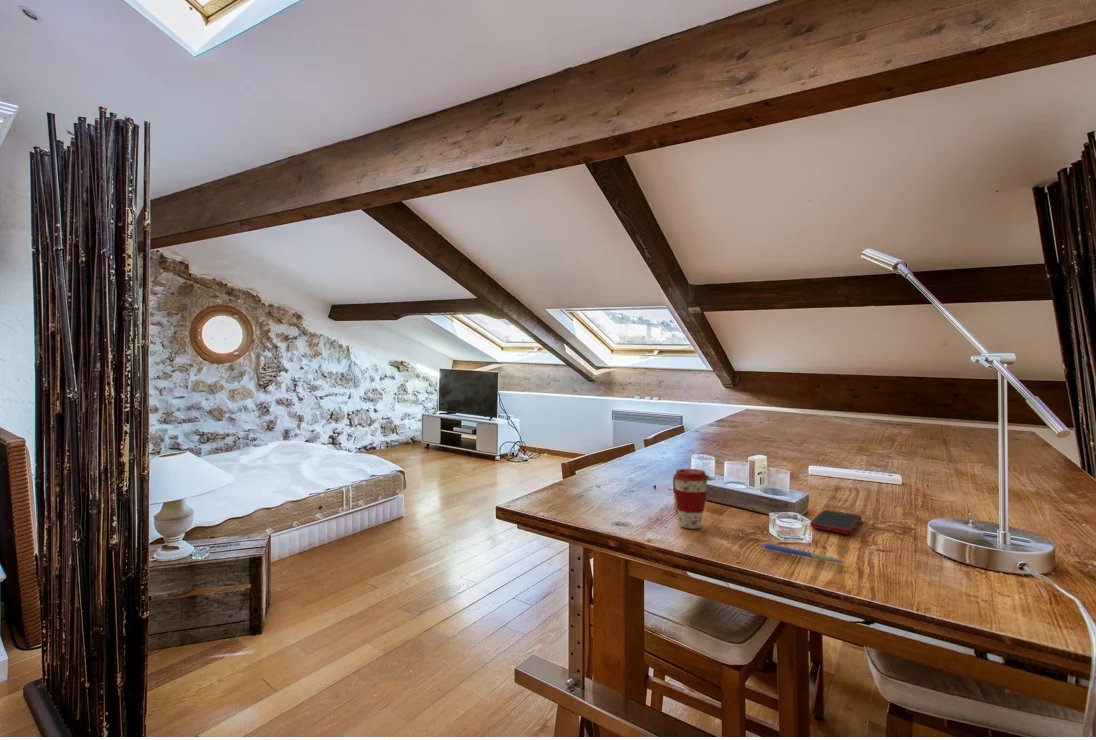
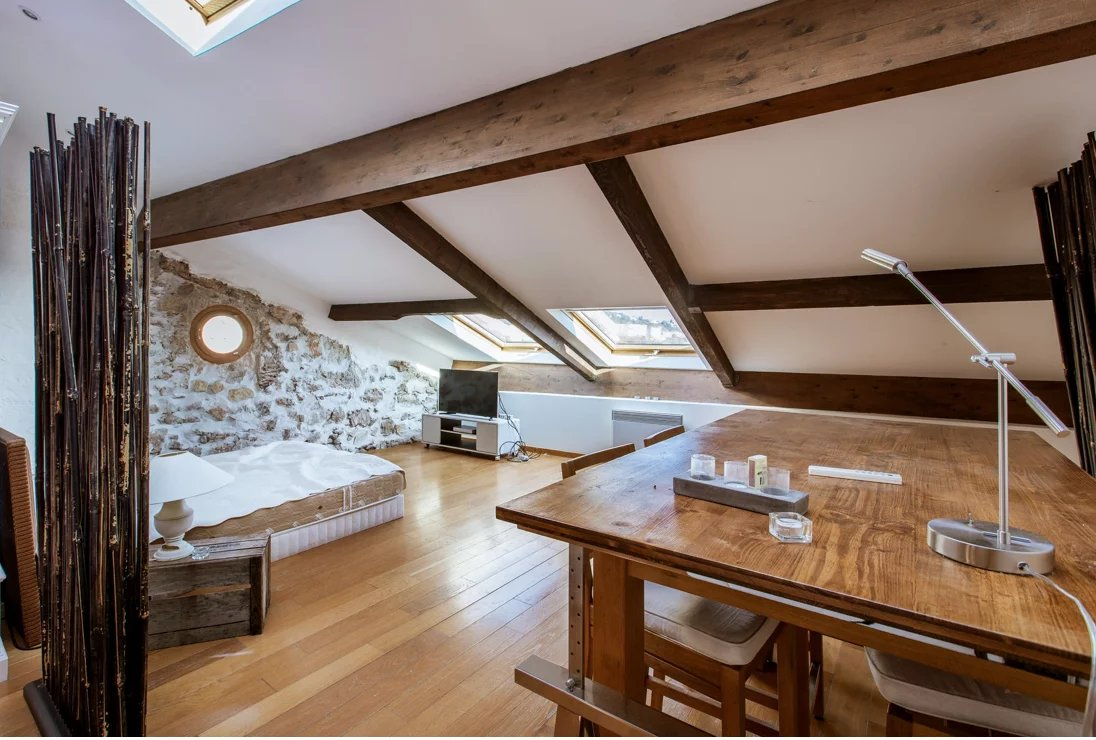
- coffee cup (690, 498)
- pen (800, 553)
- cell phone (836, 521)
